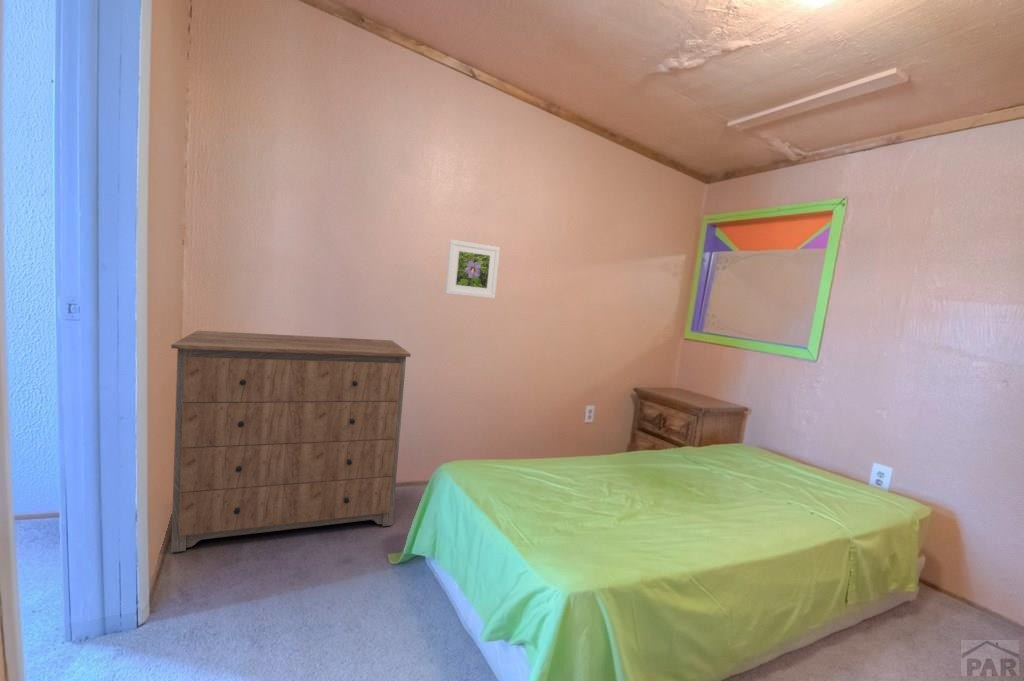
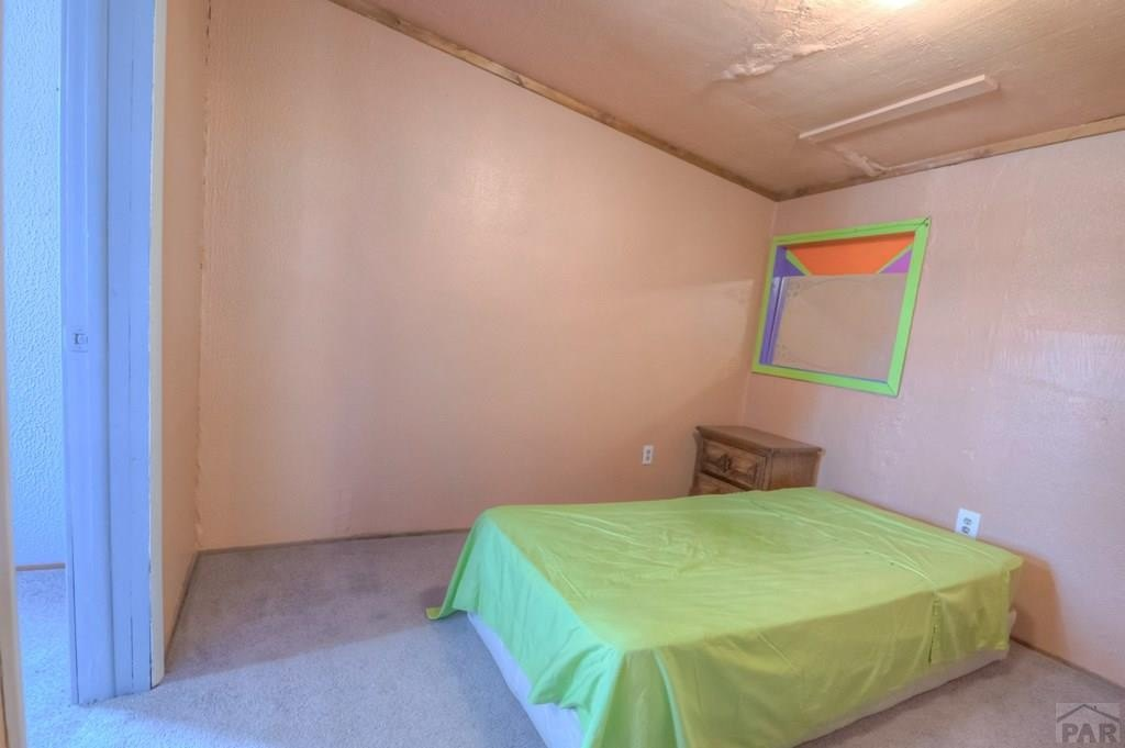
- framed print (472, 270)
- dresser (297, 431)
